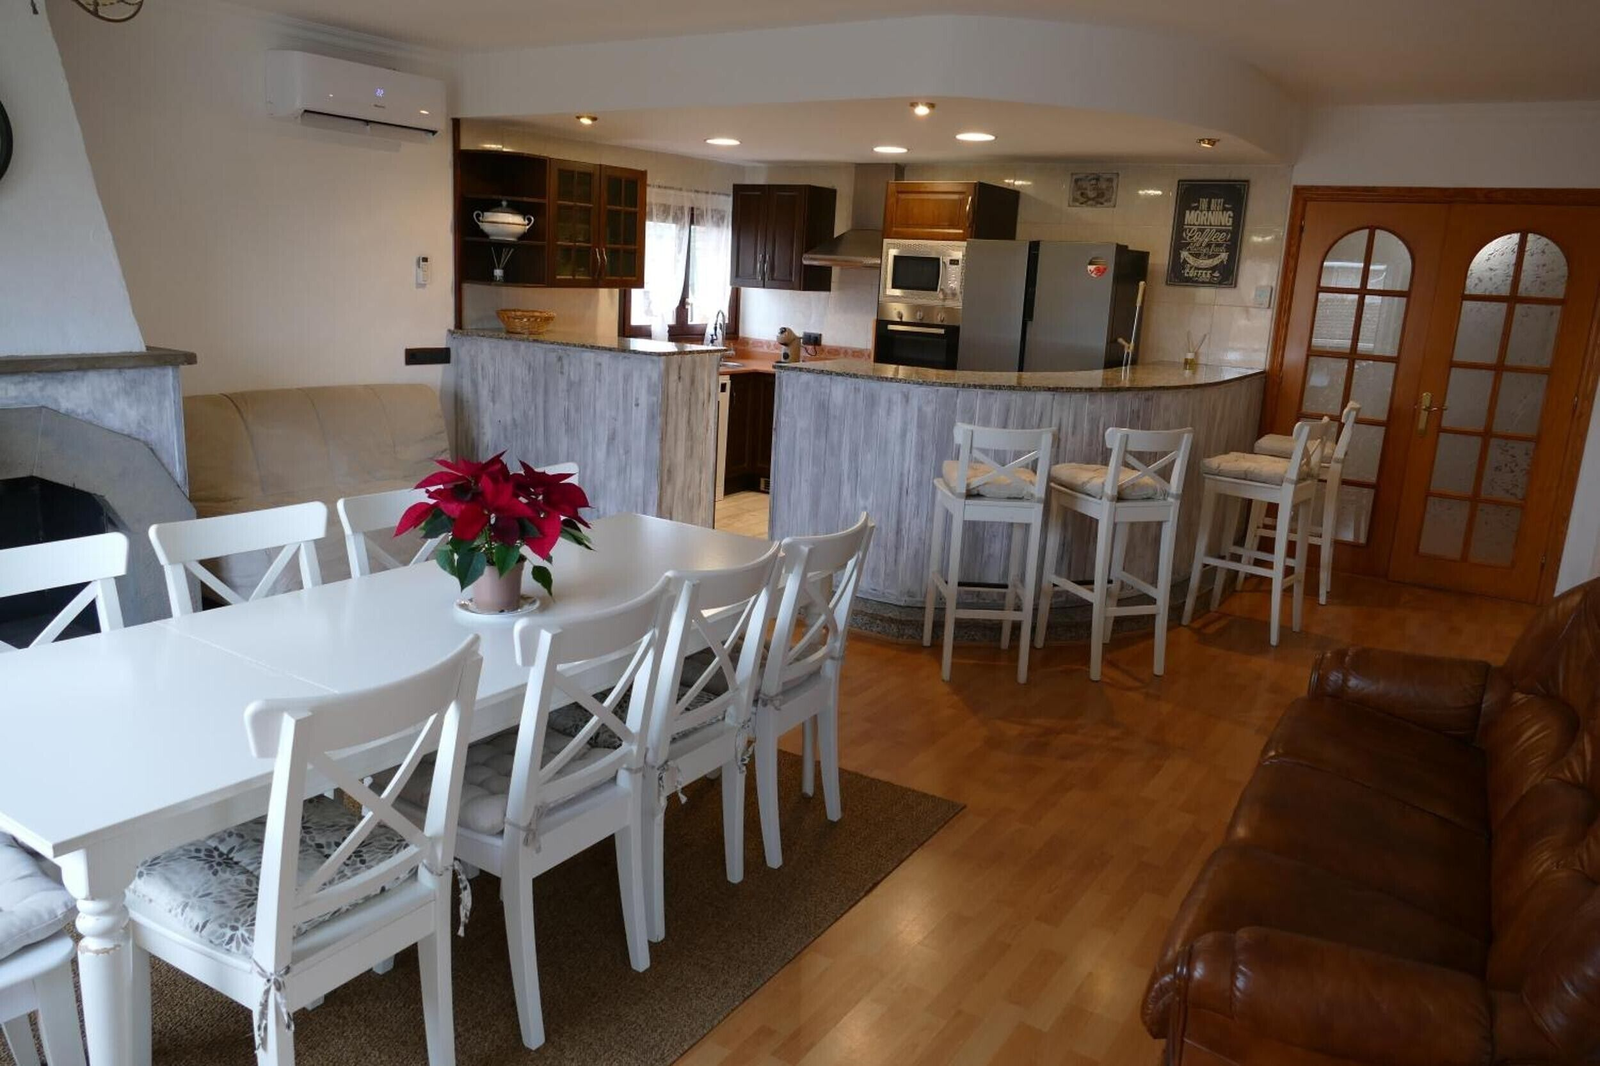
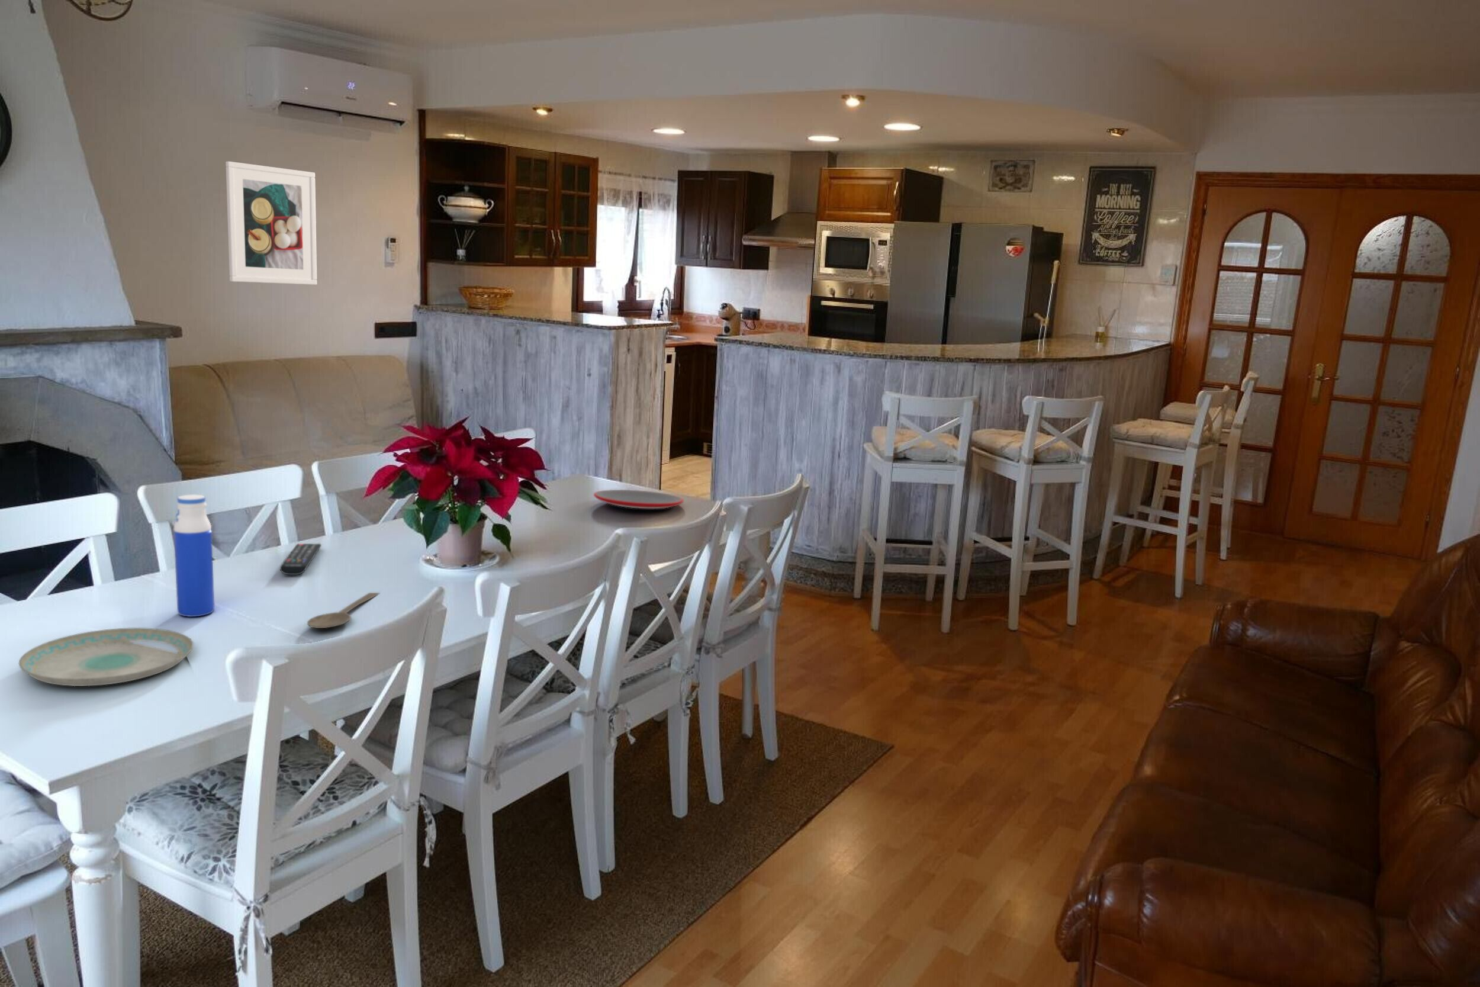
+ water bottle (194, 555)
+ plate (109, 658)
+ plate (639, 499)
+ remote control (302, 557)
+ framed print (273, 226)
+ wooden spoon (349, 607)
